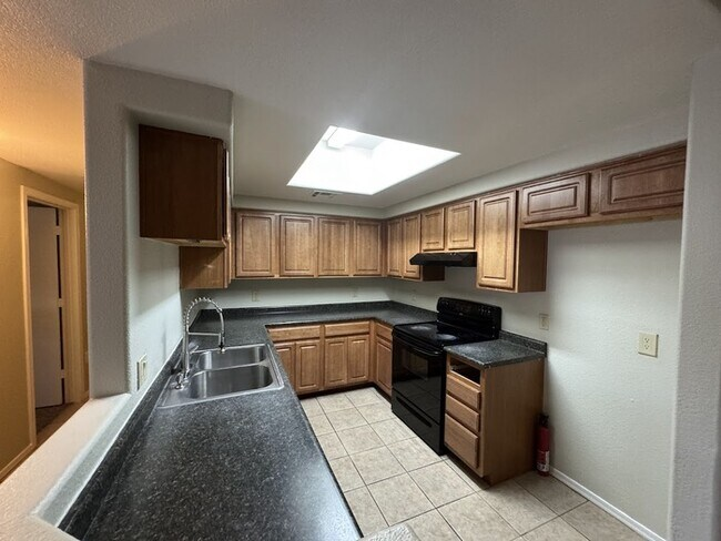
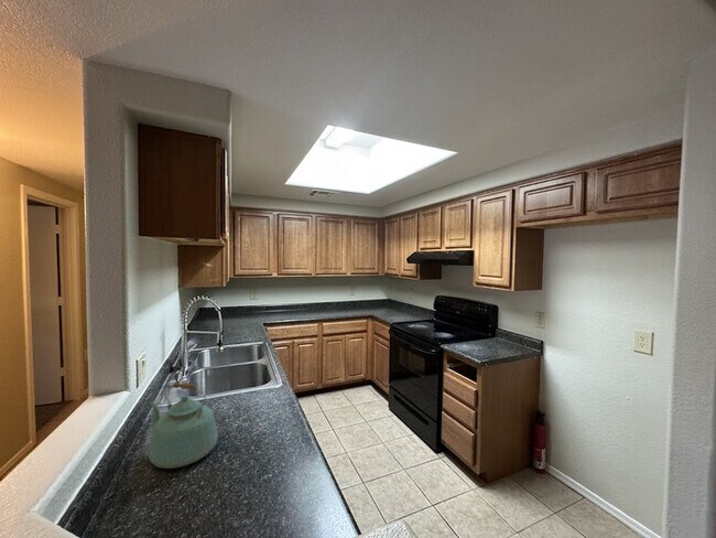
+ kettle (180, 416)
